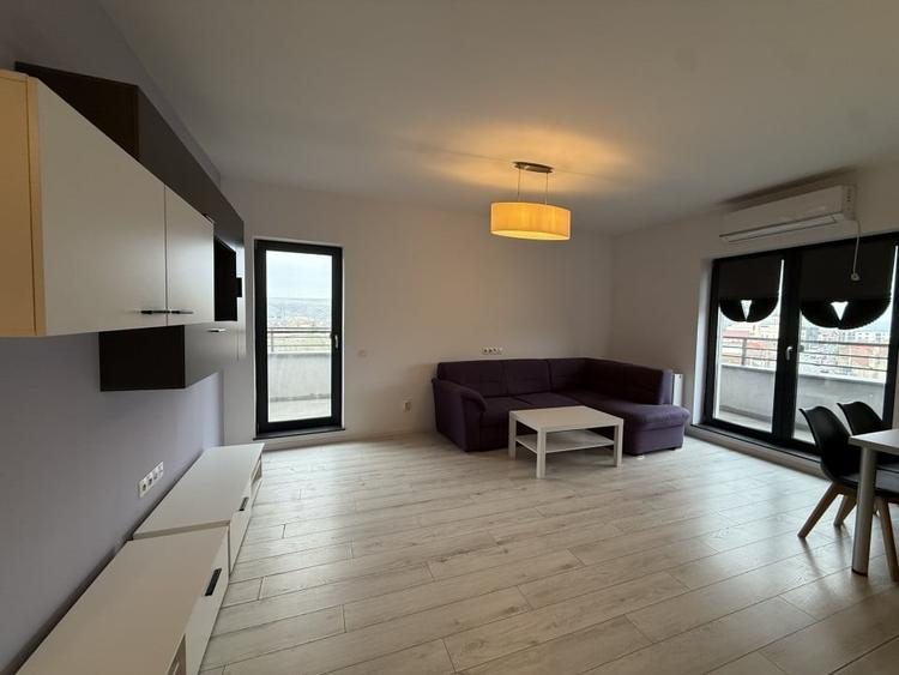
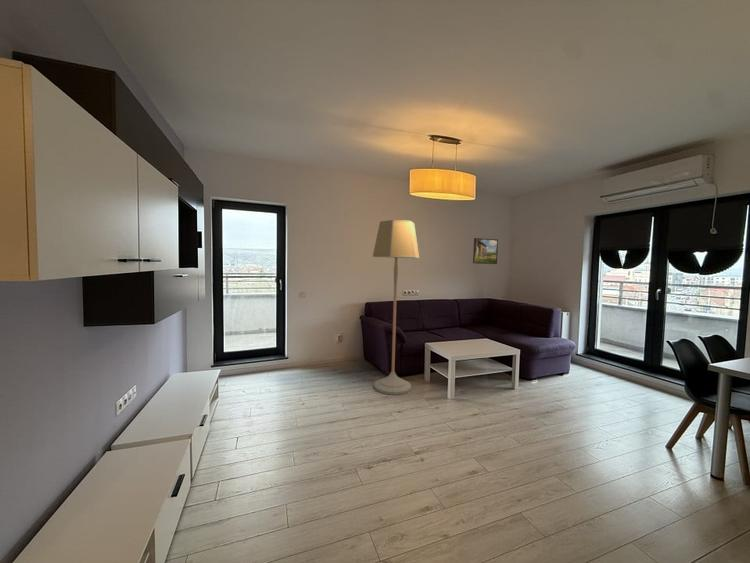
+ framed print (485, 251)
+ floor lamp (394, 305)
